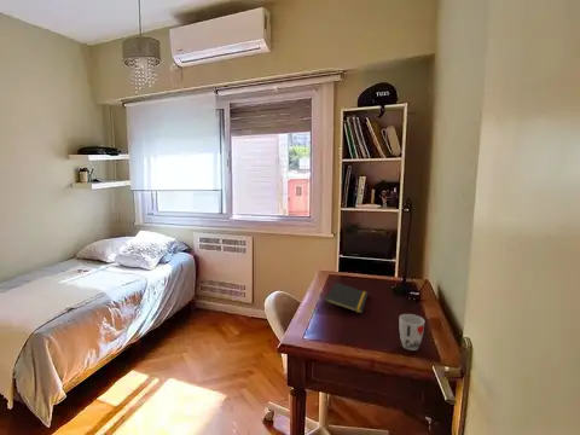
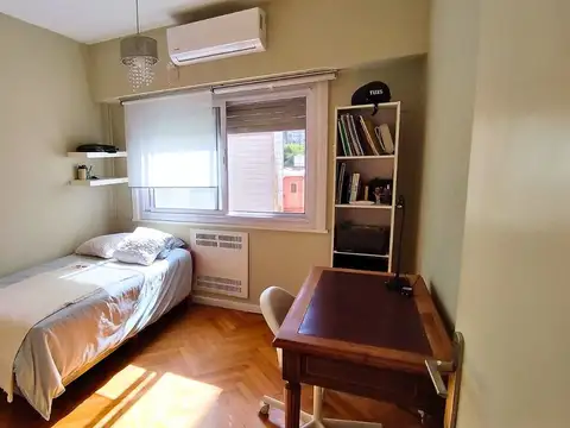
- notepad (347, 296)
- cup (411, 332)
